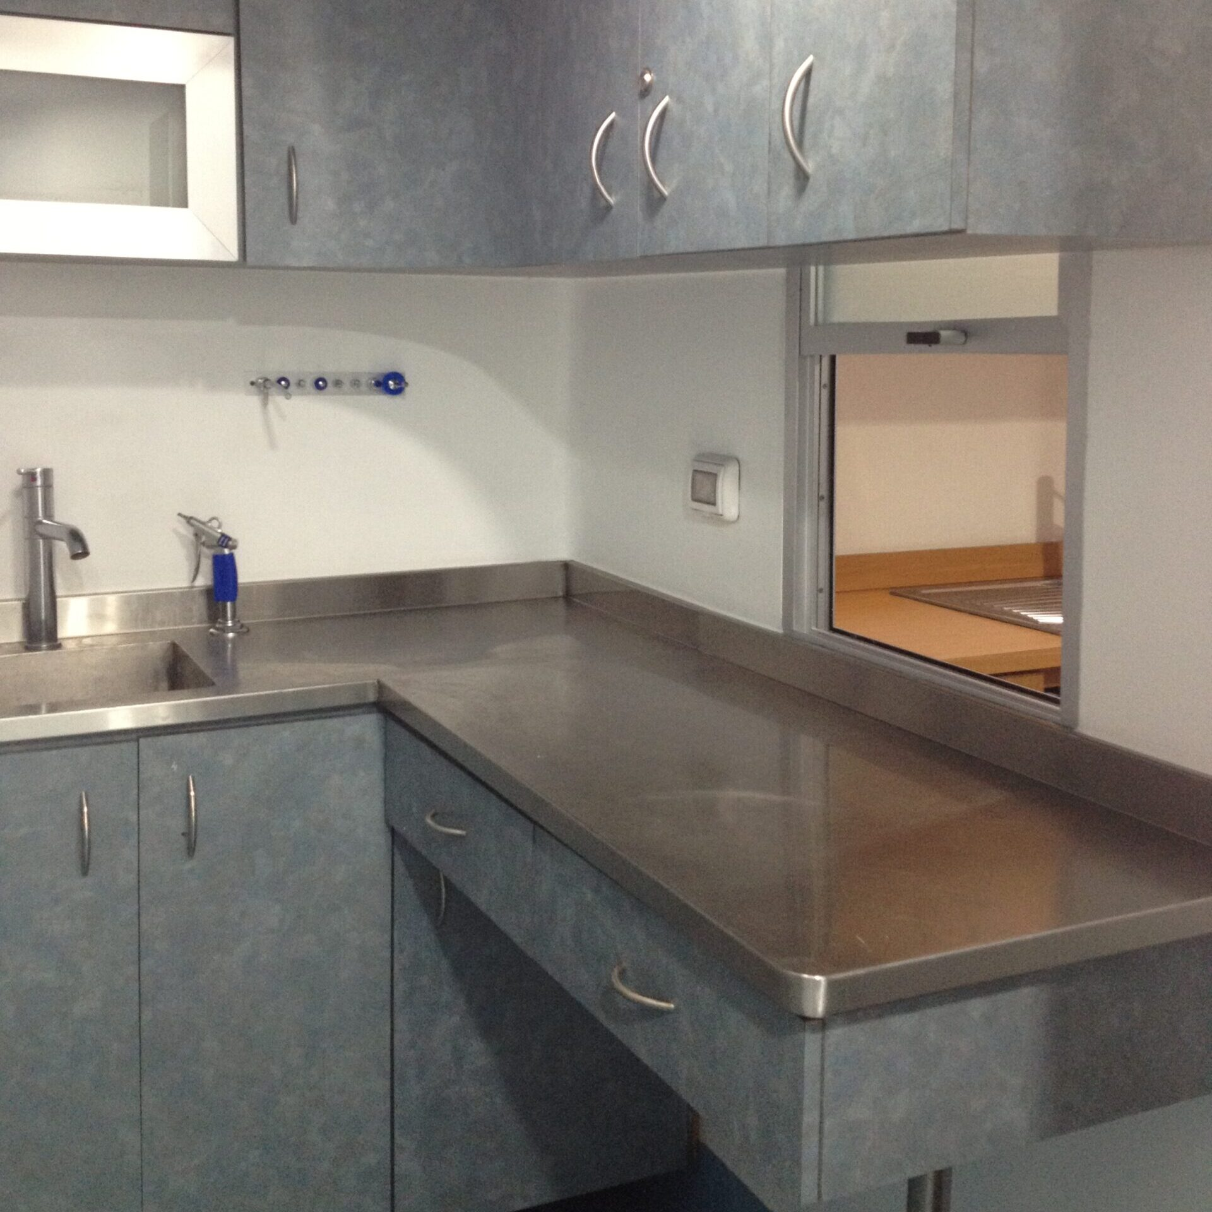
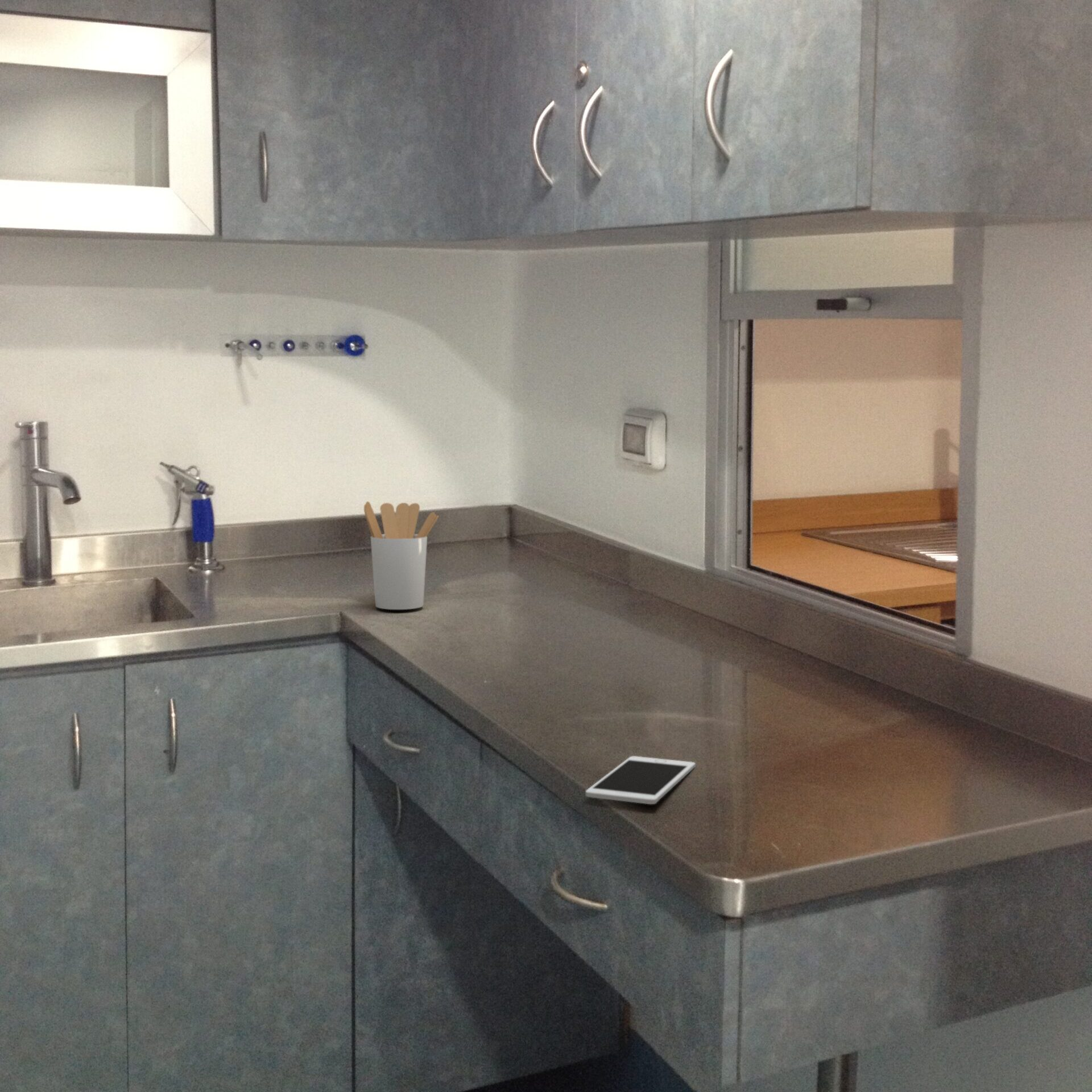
+ cell phone (642, 779)
+ utensil holder (399, 552)
